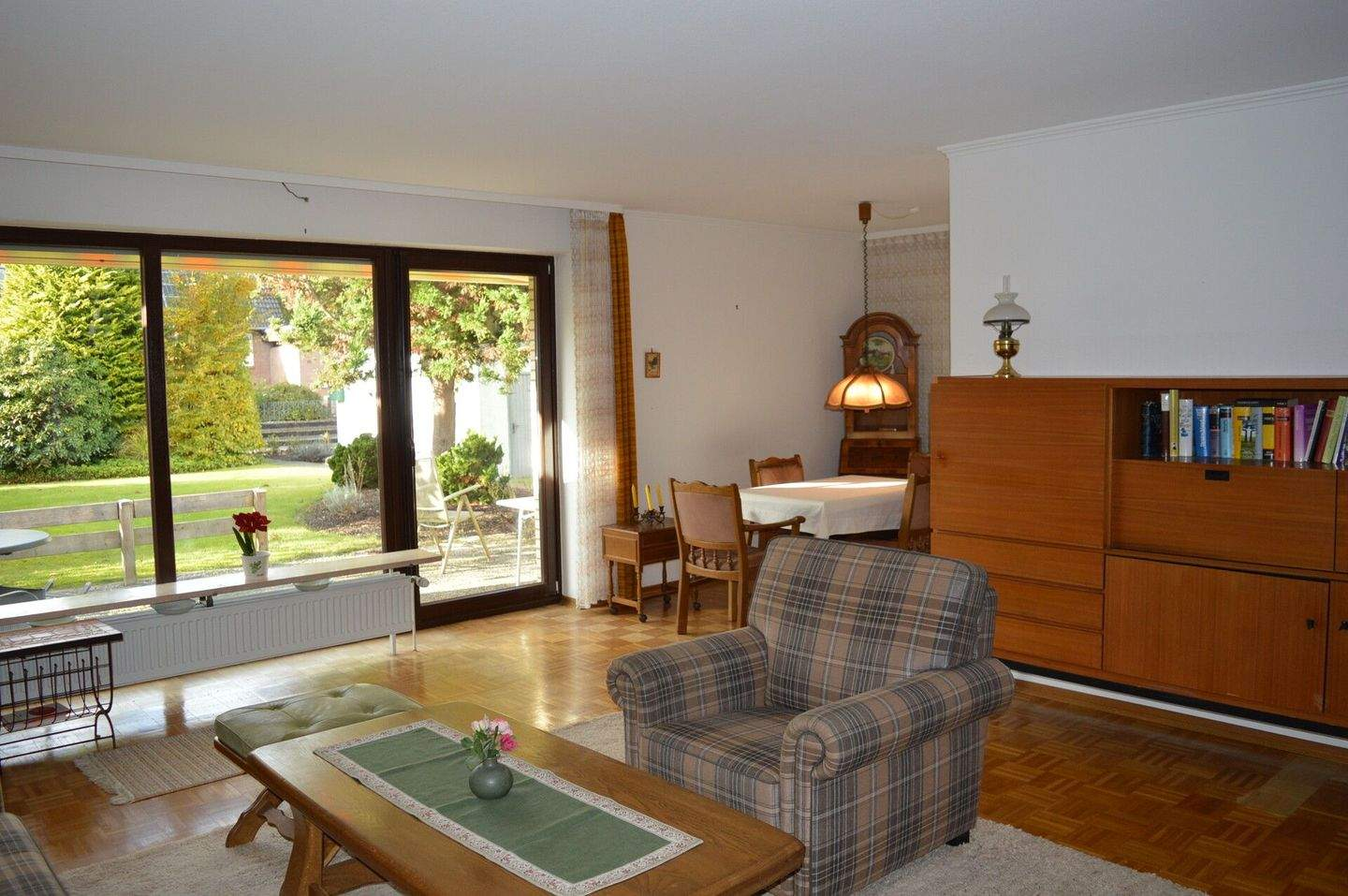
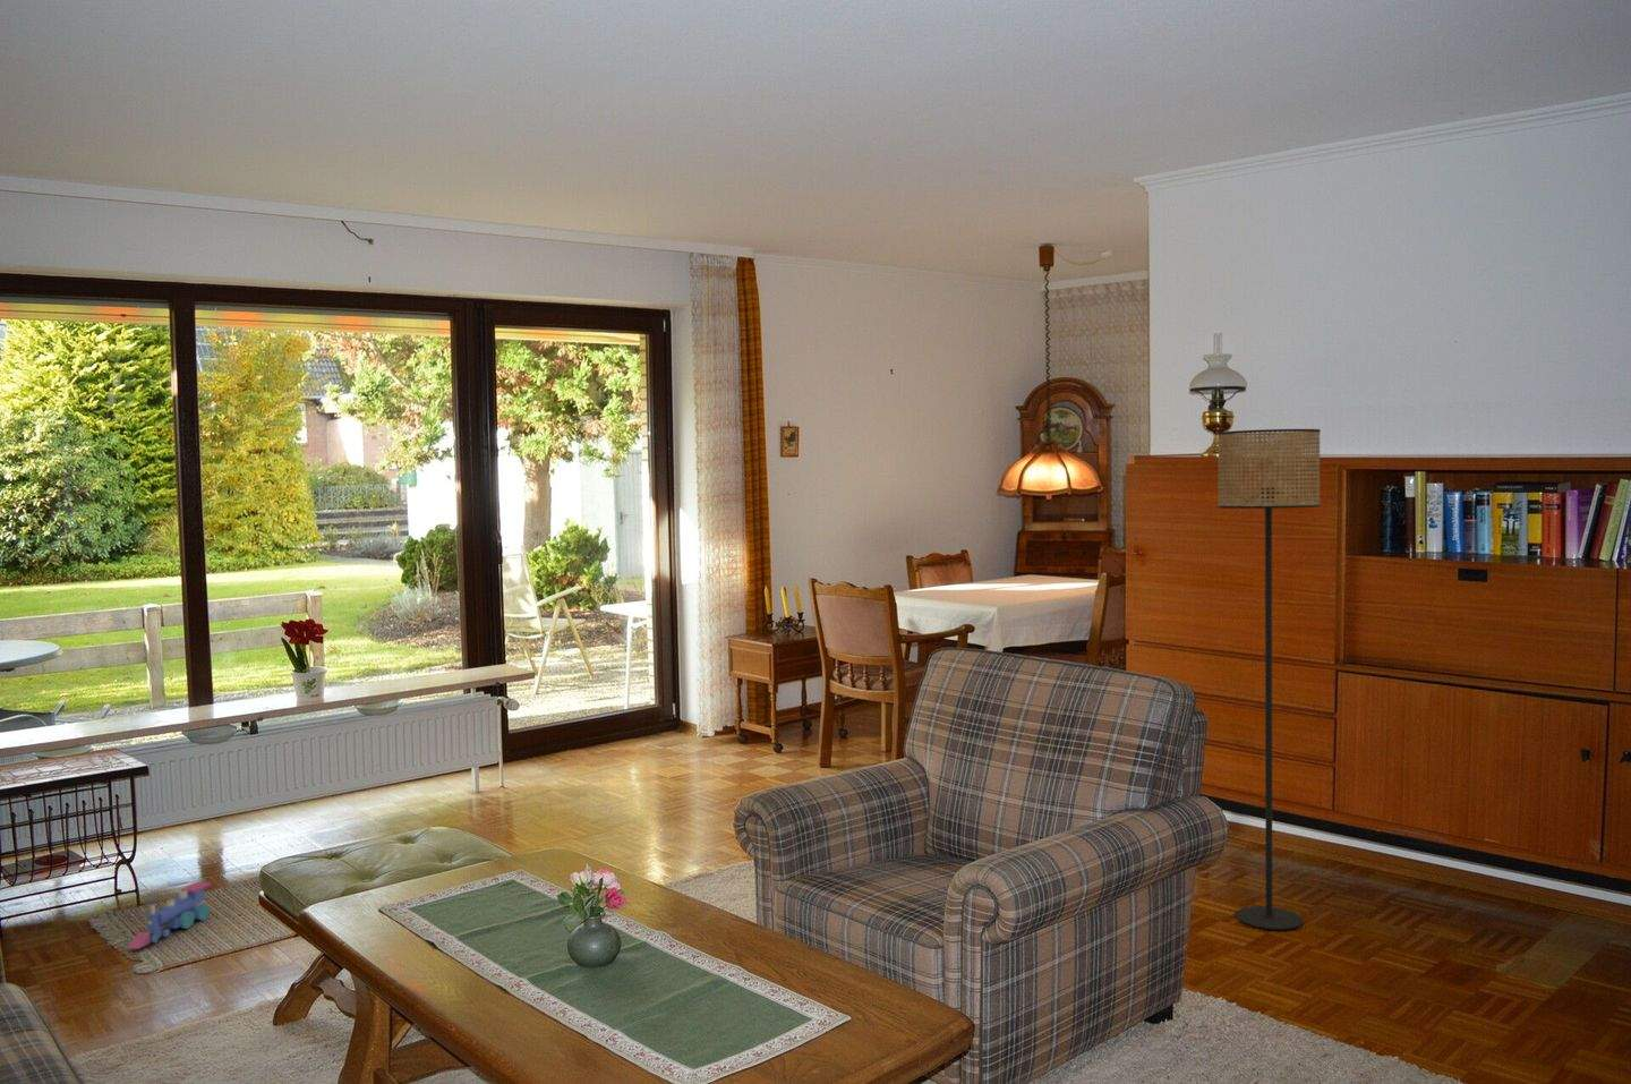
+ toy train (168, 909)
+ floor lamp (1268, 676)
